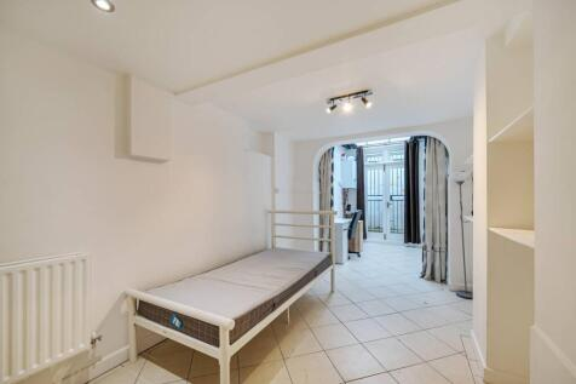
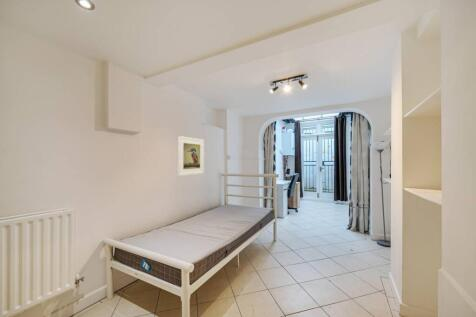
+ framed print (191, 156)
